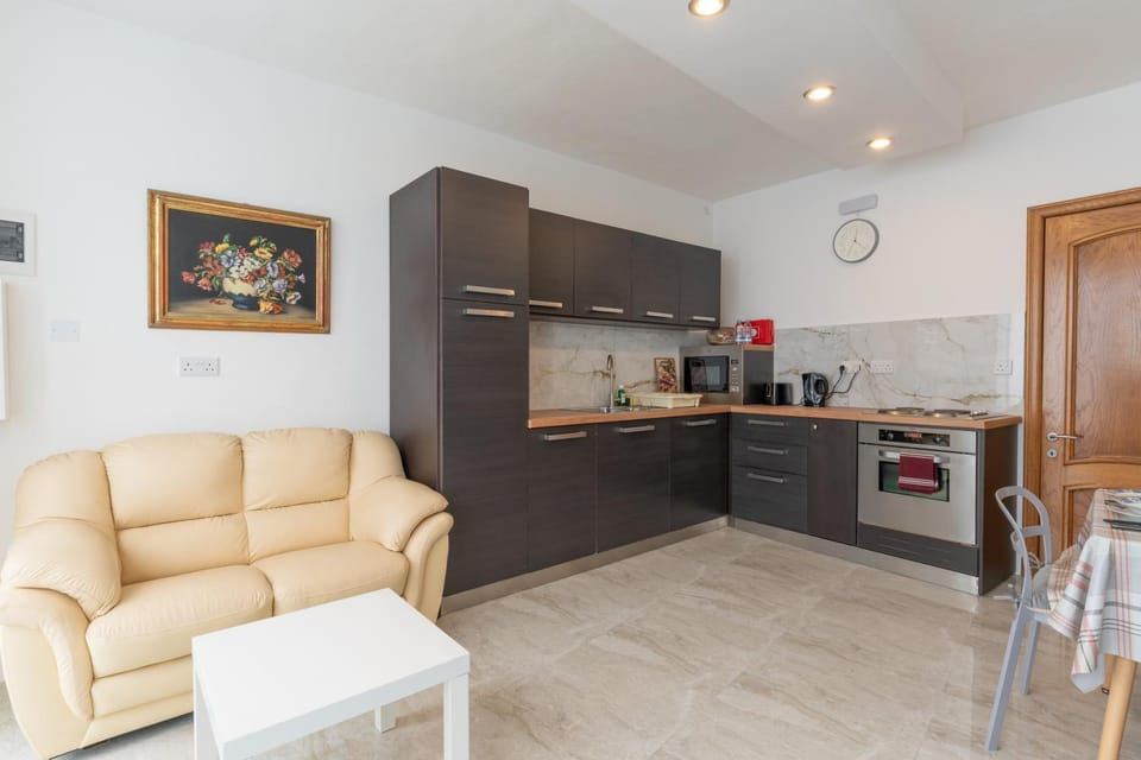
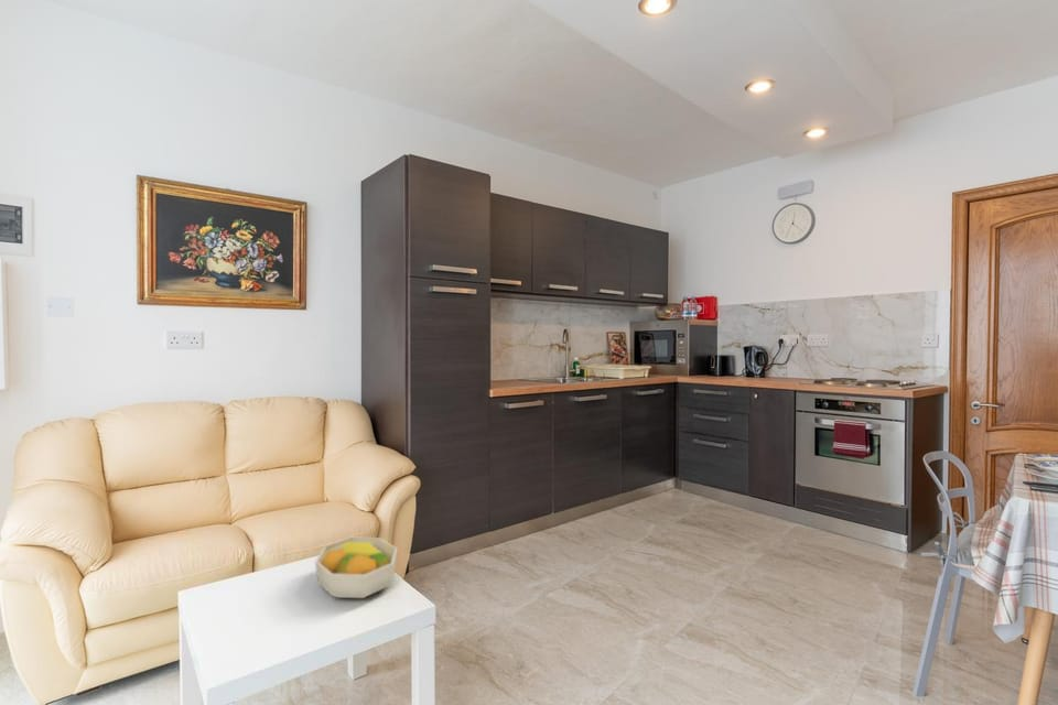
+ fruit bowl (357, 562)
